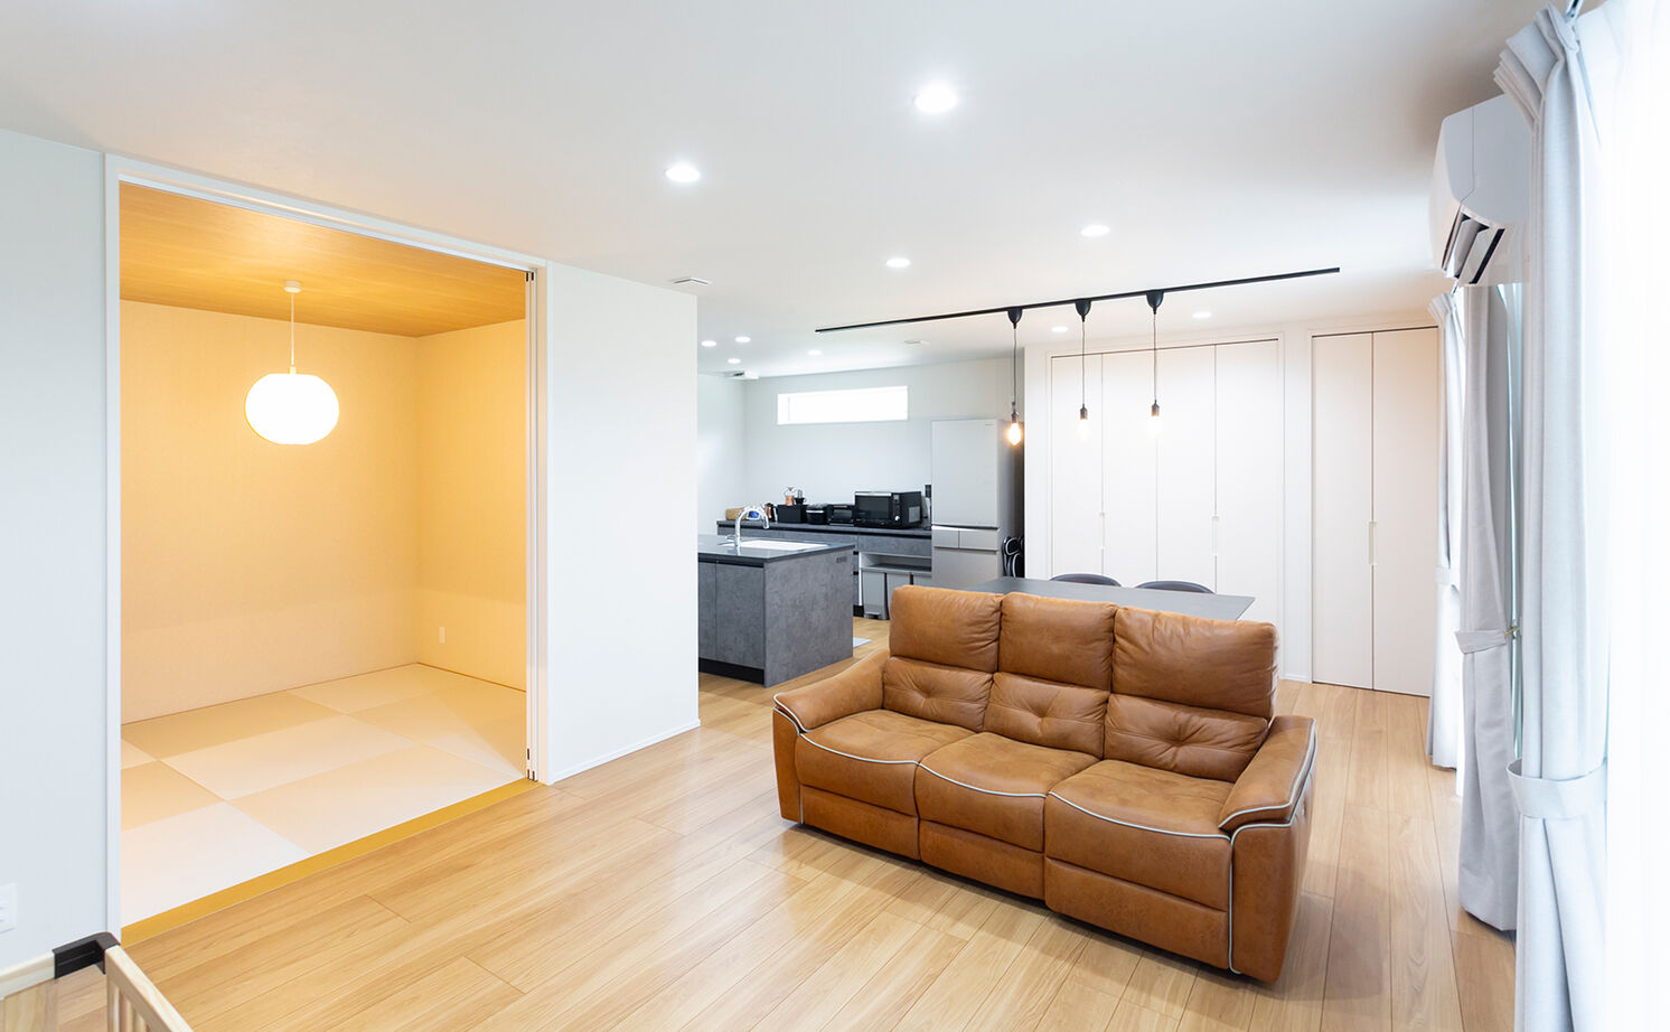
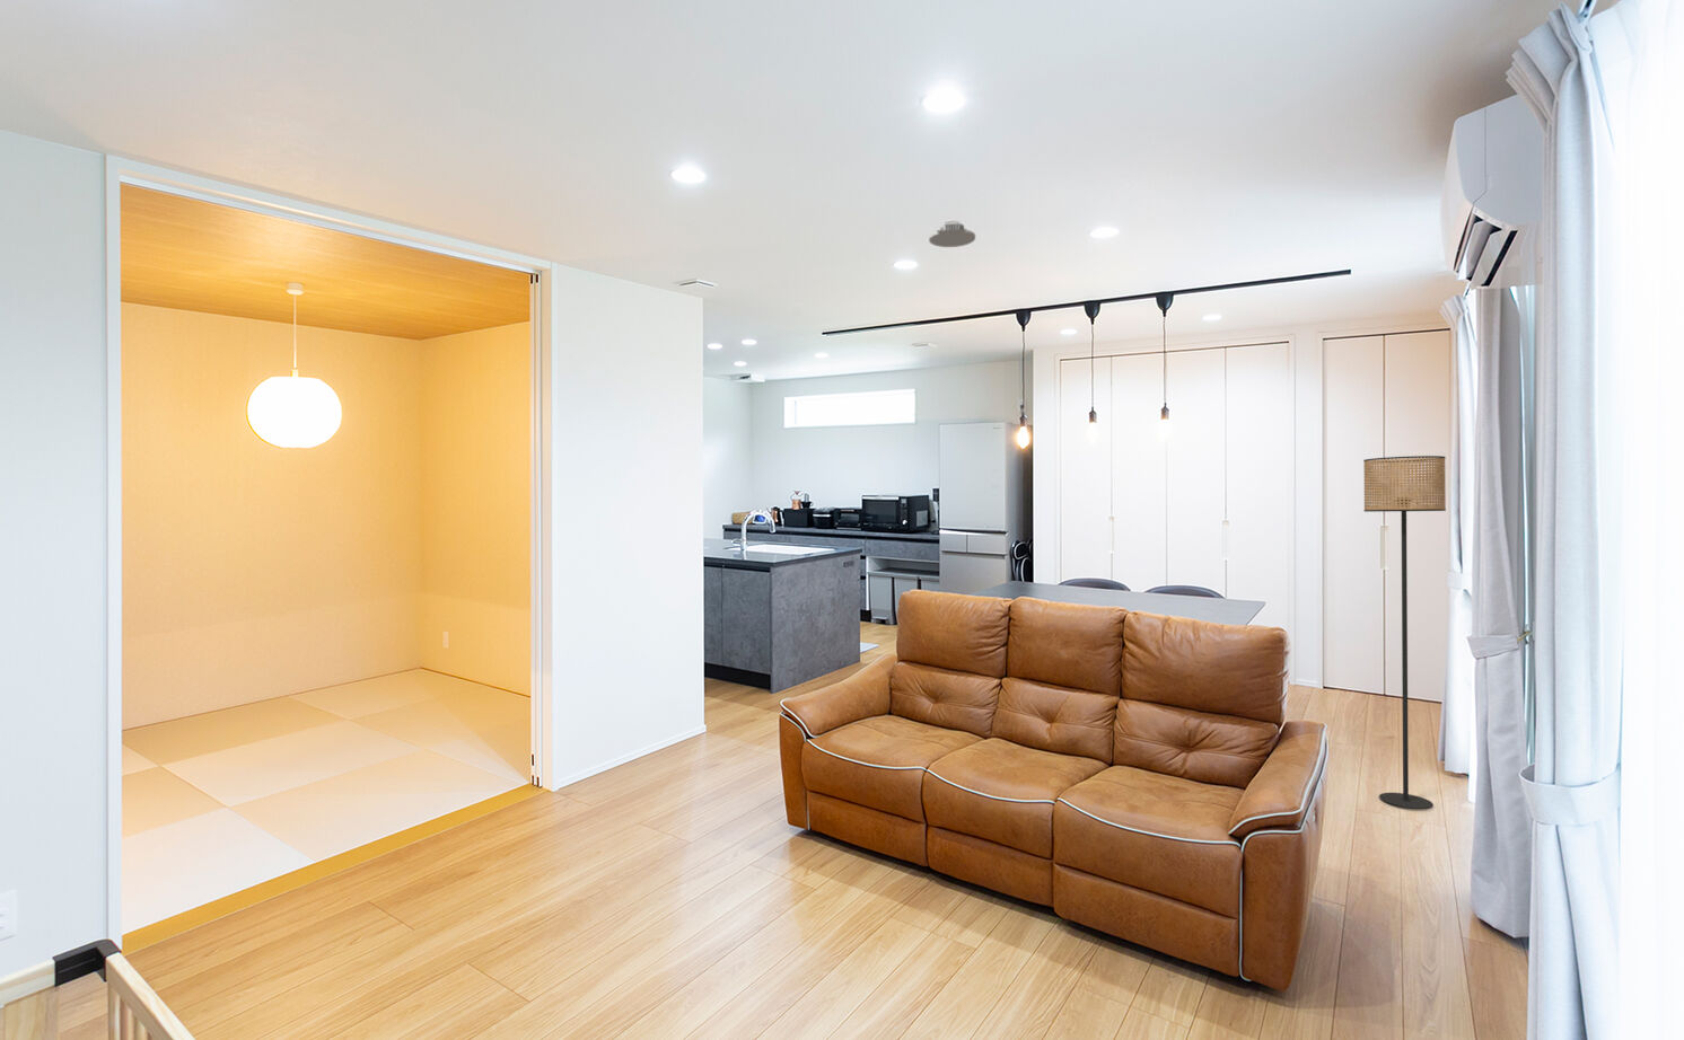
+ floor lamp (1404, 630)
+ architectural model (951, 228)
